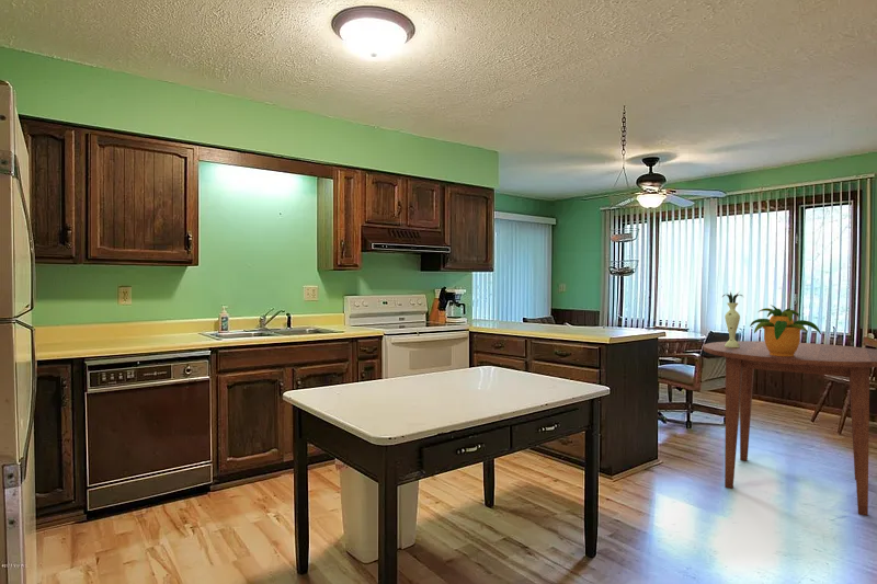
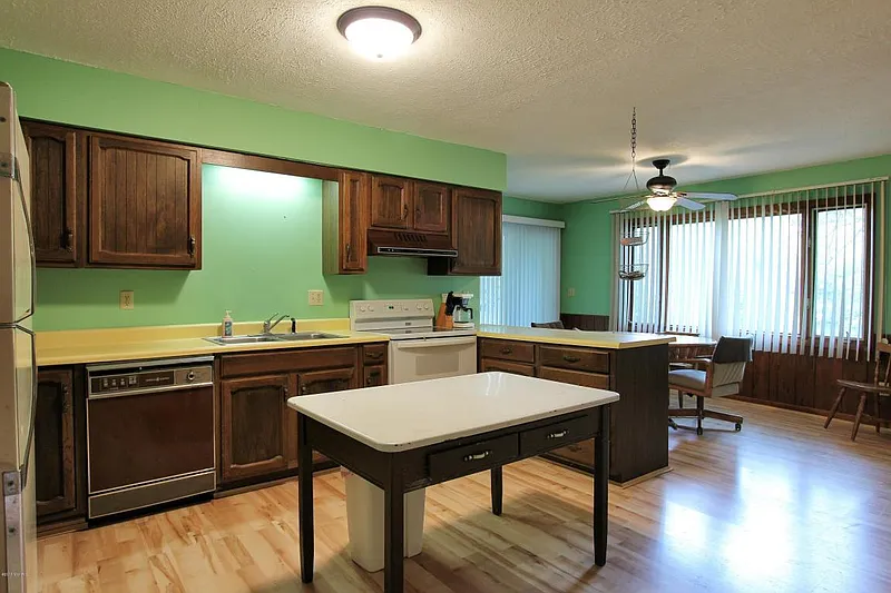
- potted plant (777, 329)
- dining table (796, 371)
- vase (732, 318)
